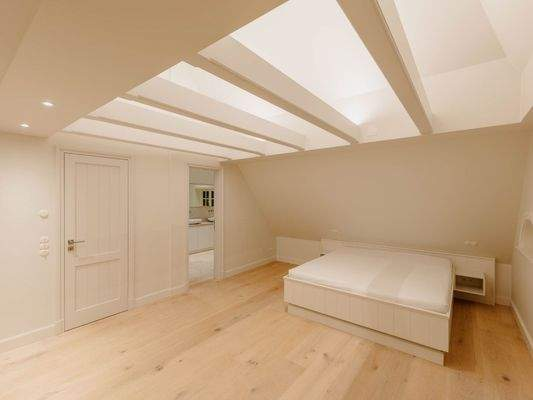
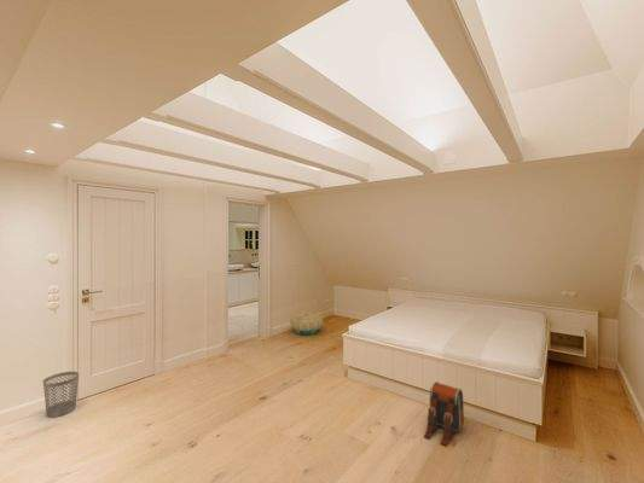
+ wastebasket (60, 394)
+ backpack (445, 407)
+ basket (307, 321)
